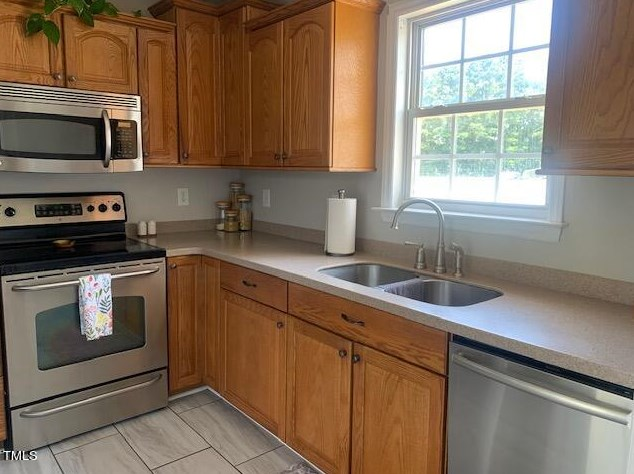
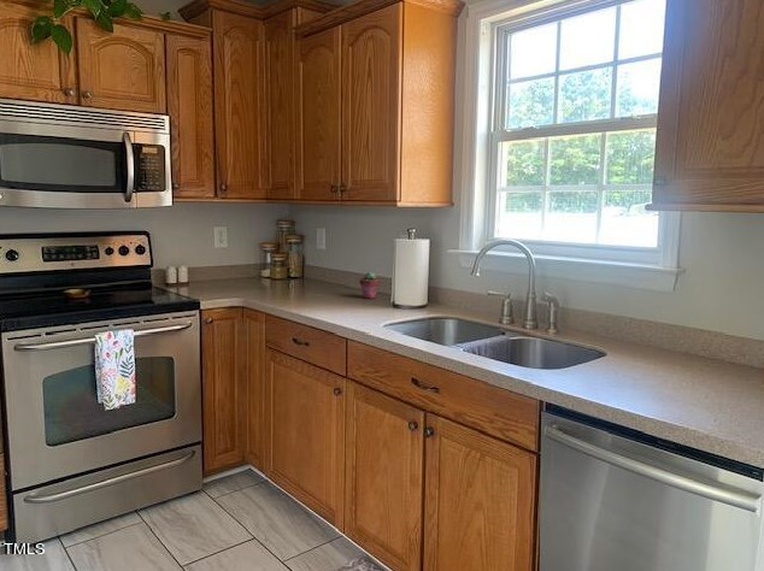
+ potted succulent (369, 284)
